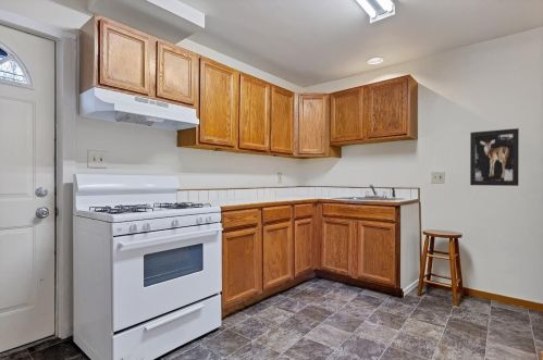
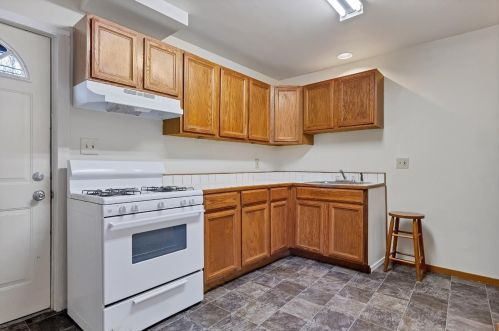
- wall art (493, 158)
